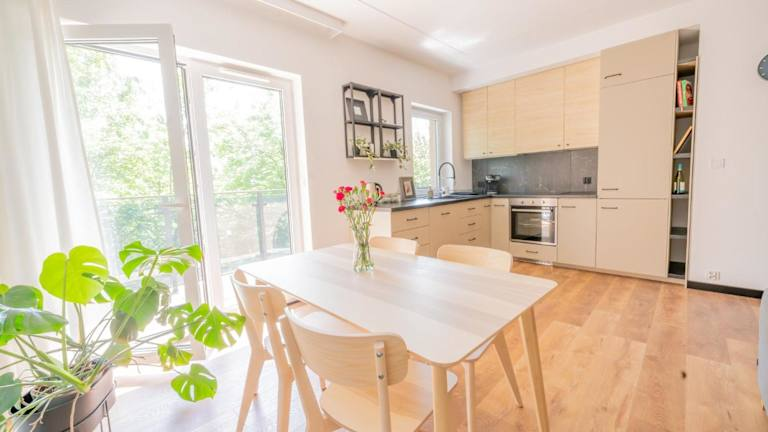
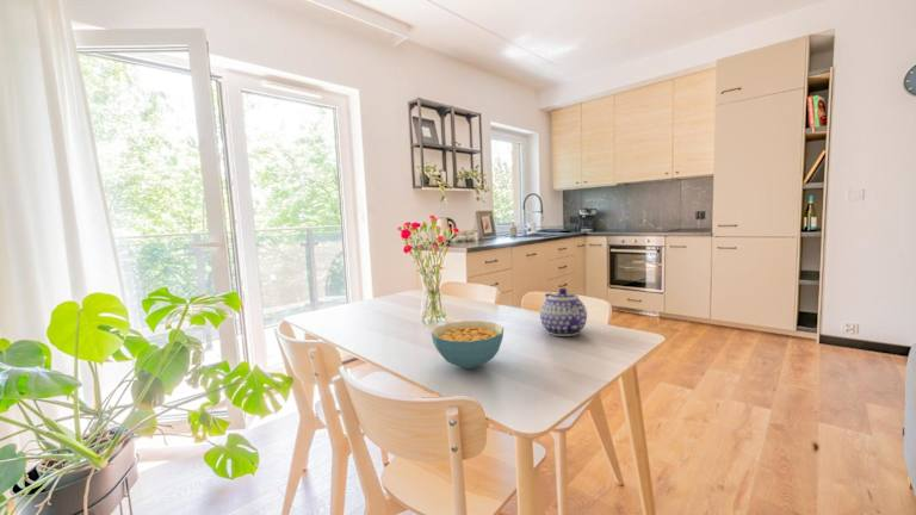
+ teapot (563, 310)
+ cereal bowl (468, 347)
